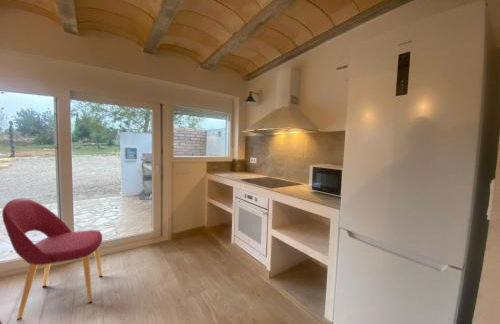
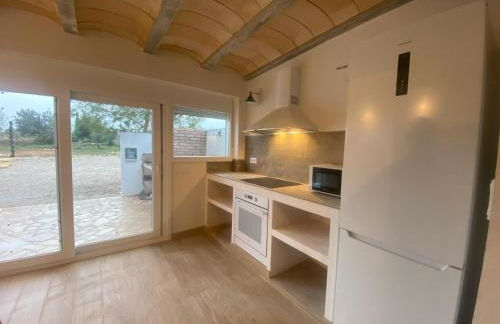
- dining chair (60, 247)
